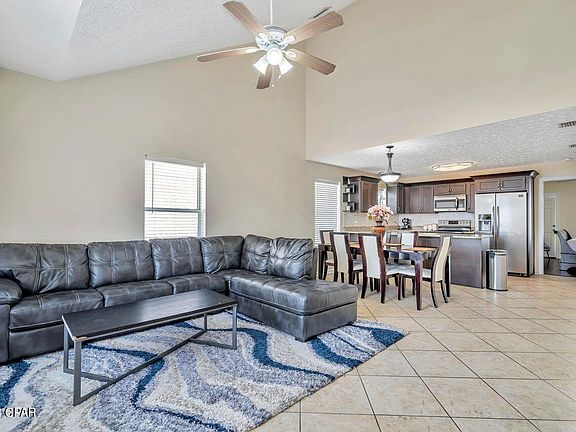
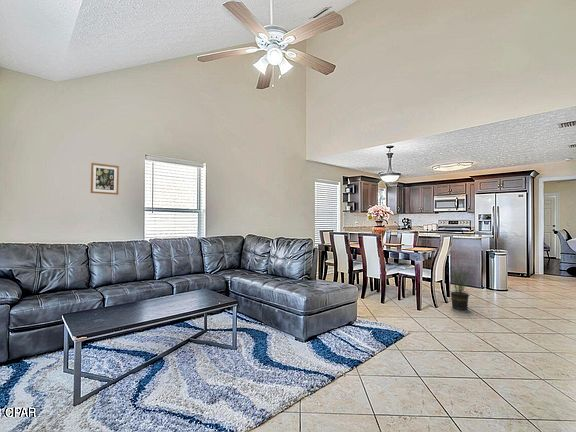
+ potted plant (459, 285)
+ wall art (105, 179)
